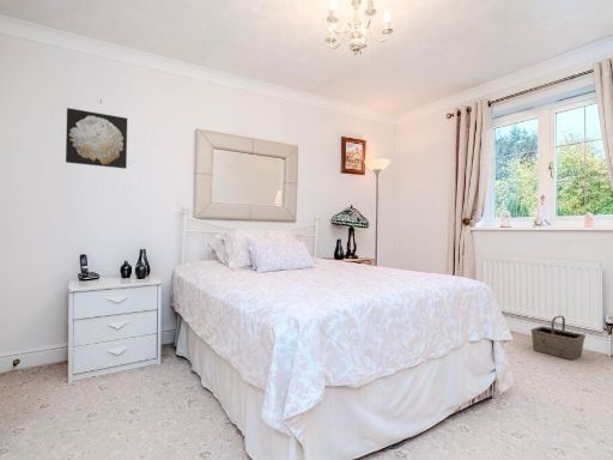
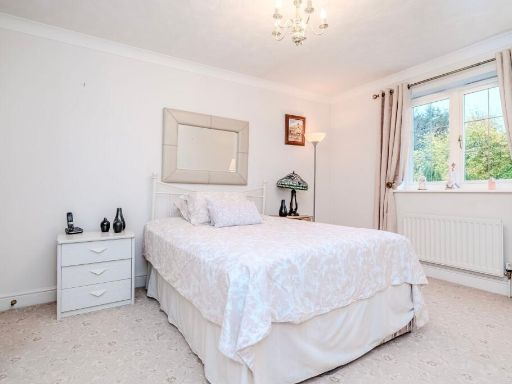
- wall art (97, 139)
- basket (557, 334)
